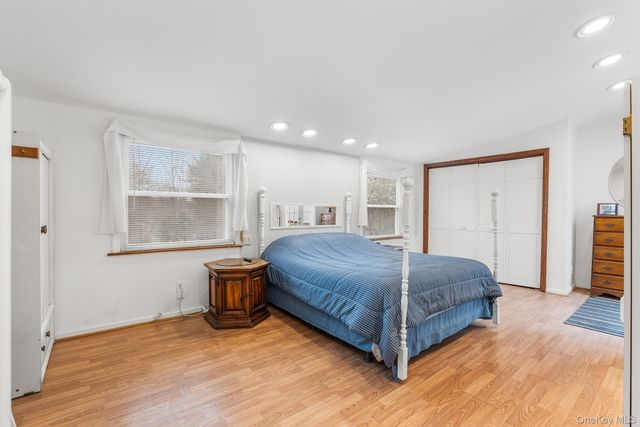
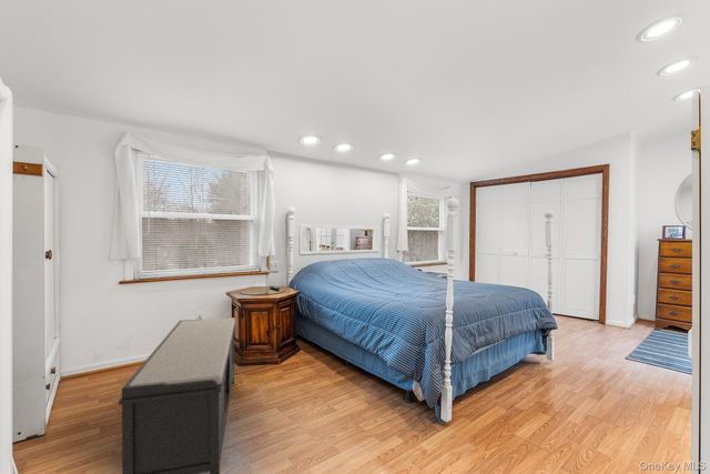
+ bench (194, 383)
